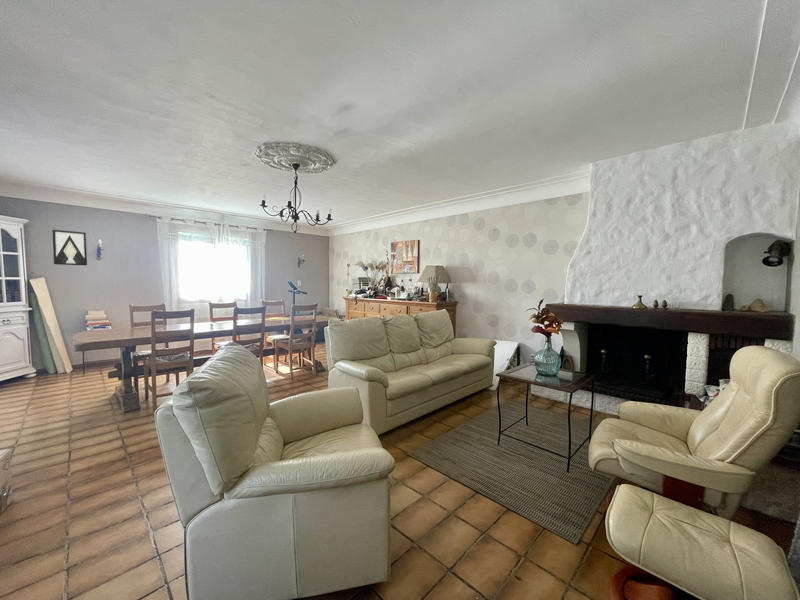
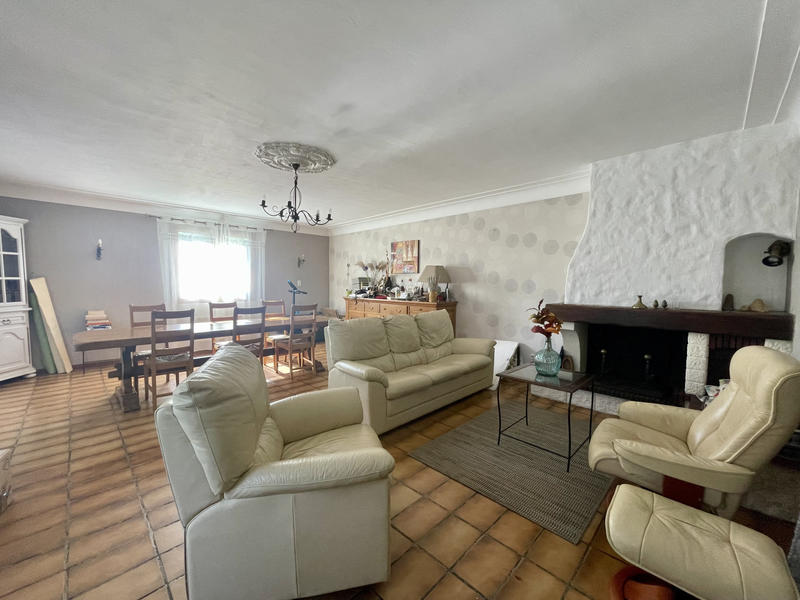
- wall art (70, 248)
